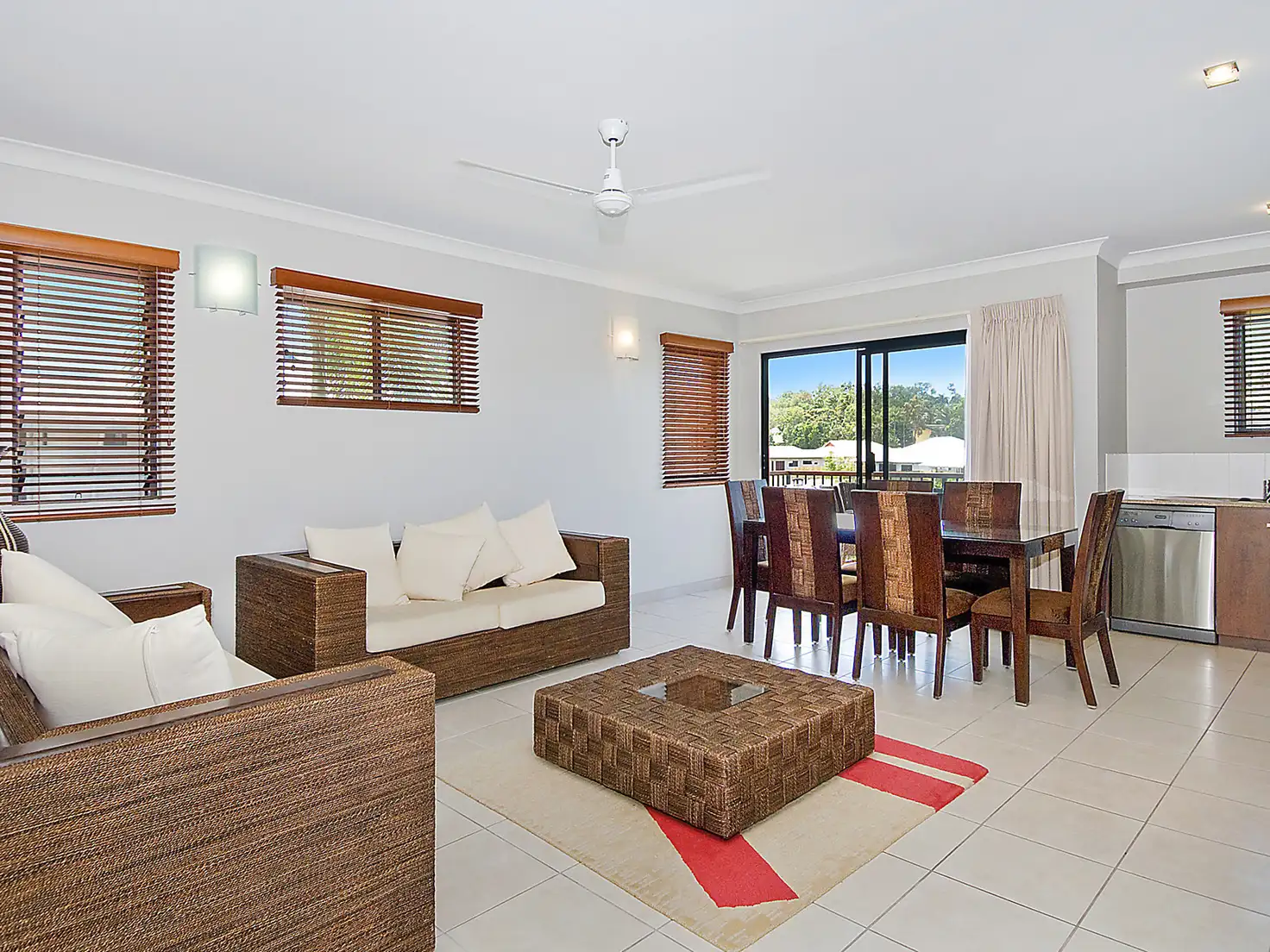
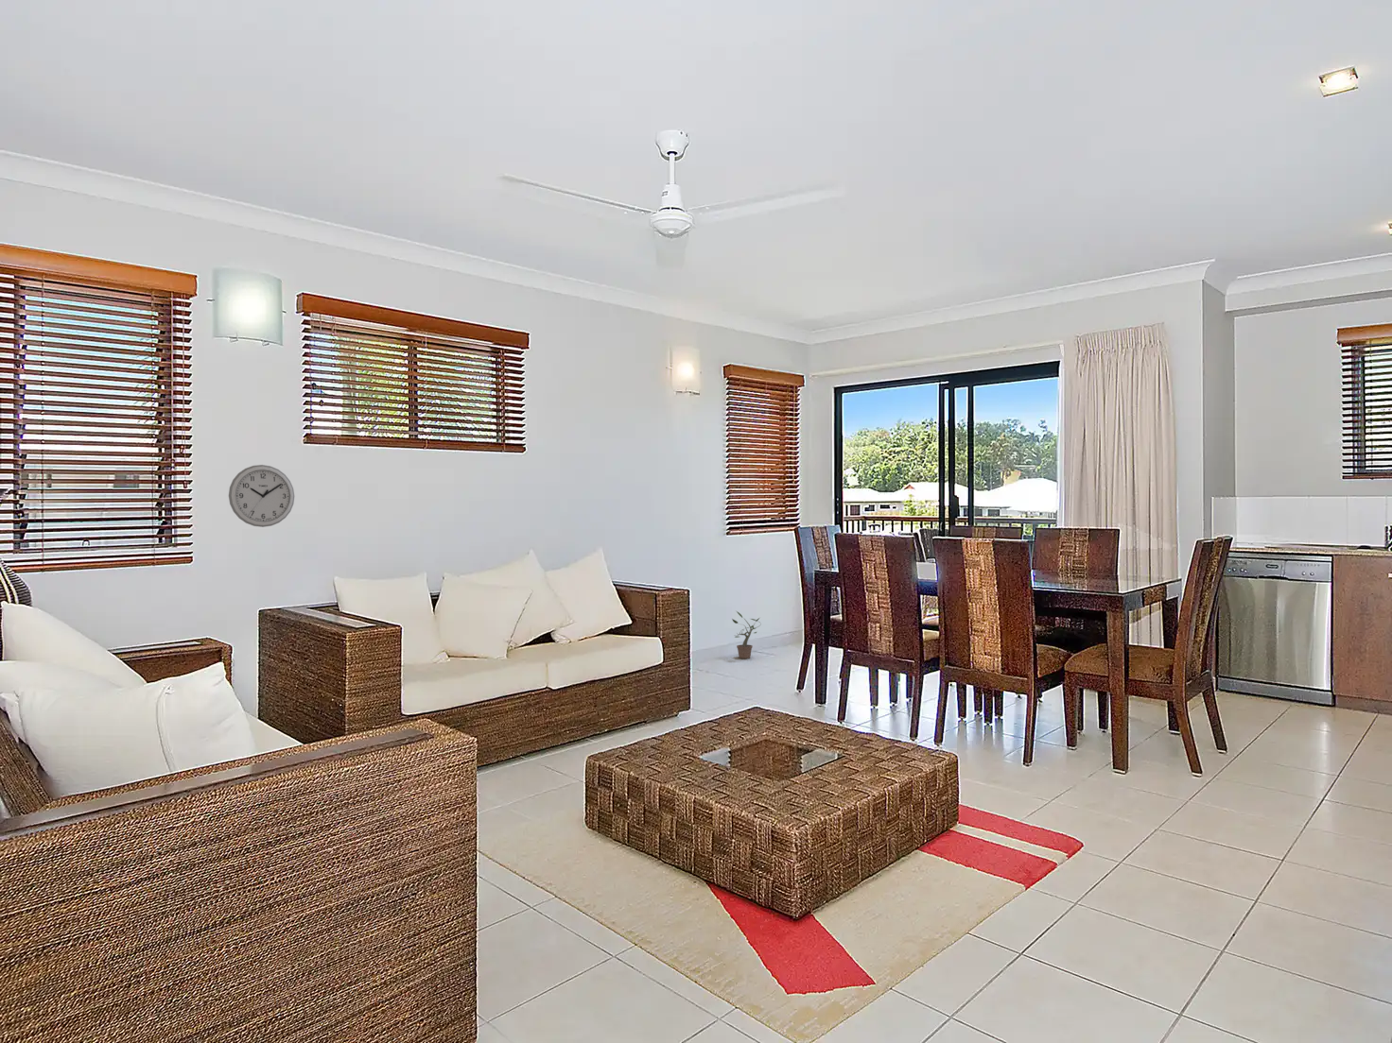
+ wall clock (262, 495)
+ potted plant (746, 633)
